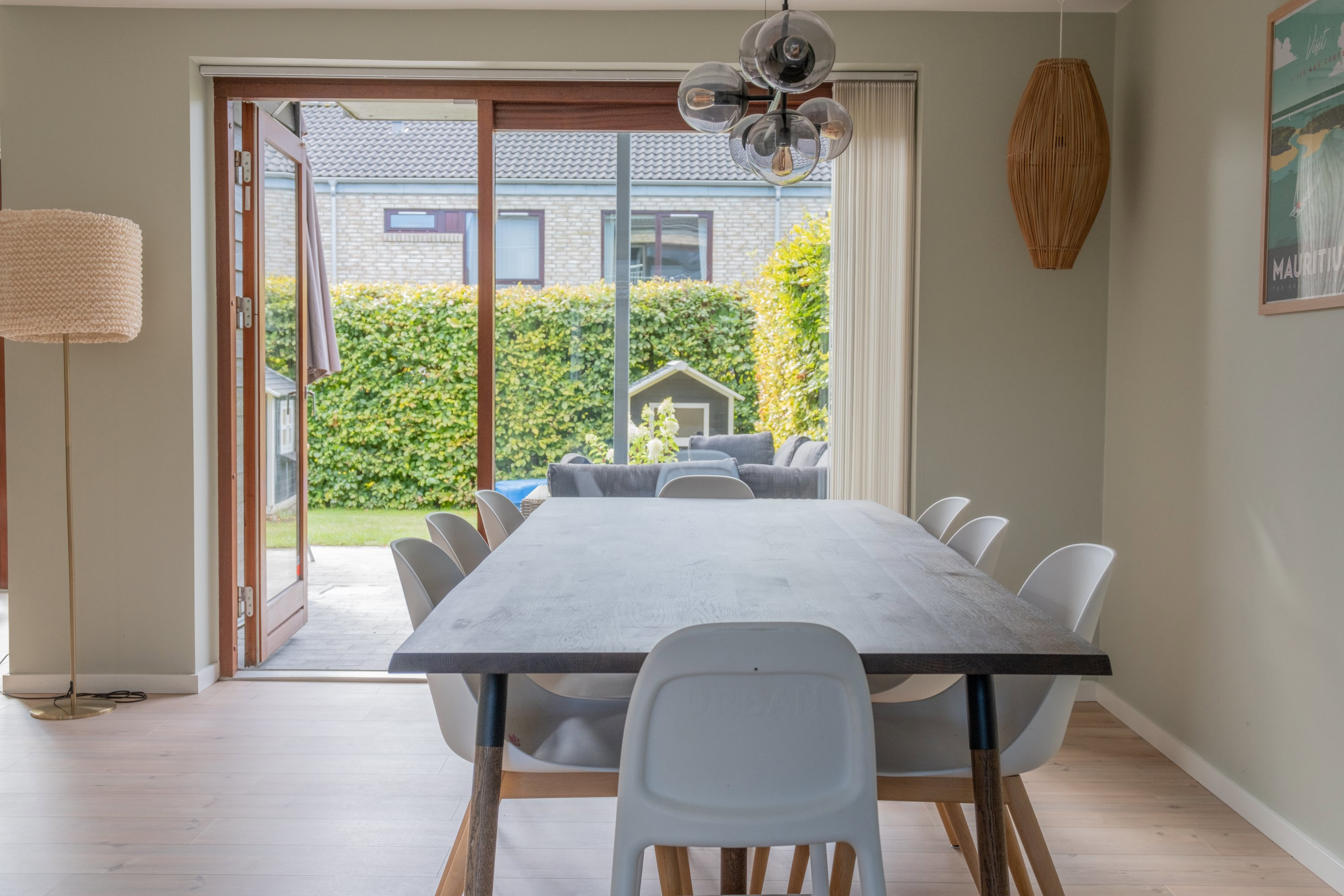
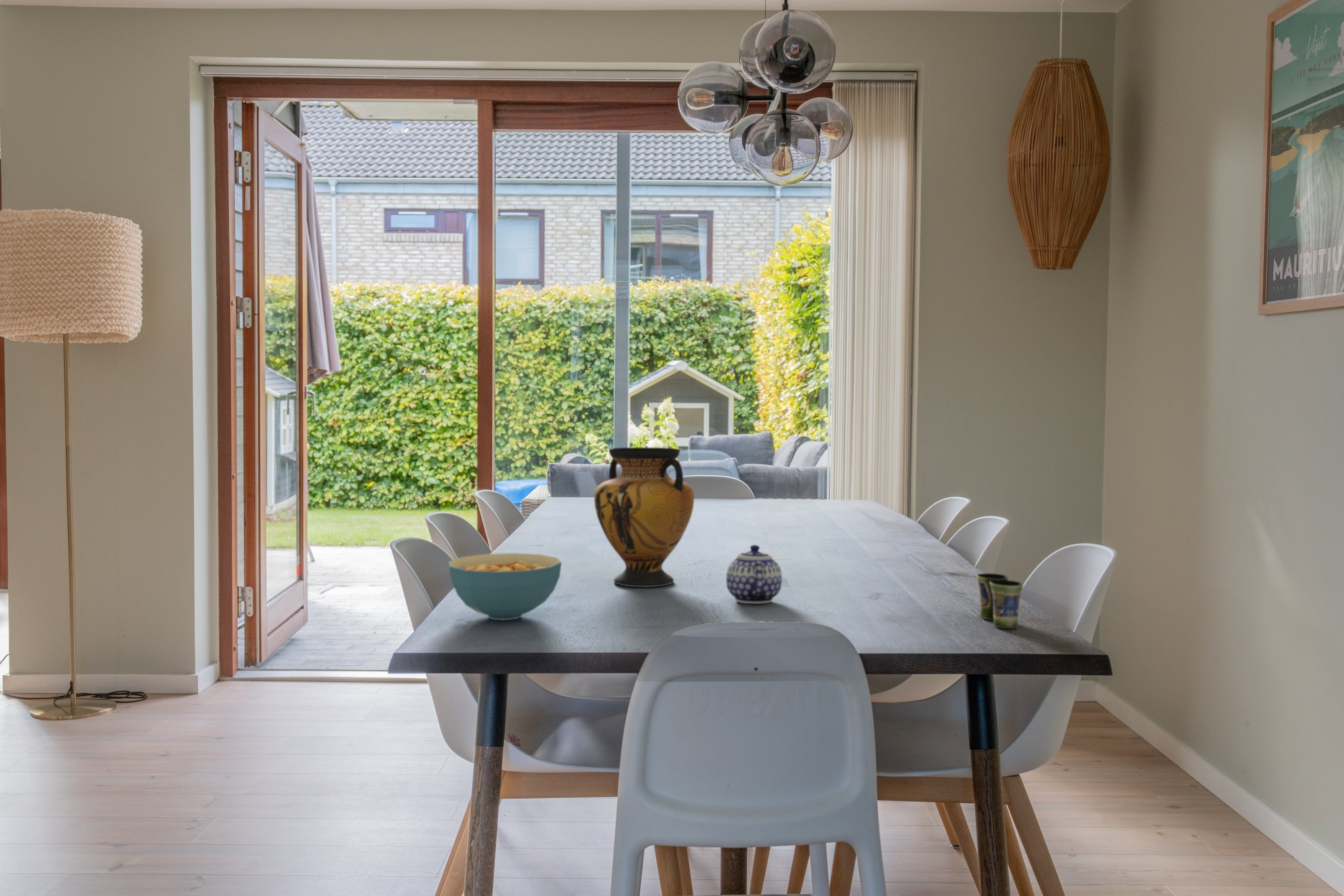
+ cereal bowl (505, 589)
+ vase (644, 516)
+ teapot (754, 573)
+ cup (999, 600)
